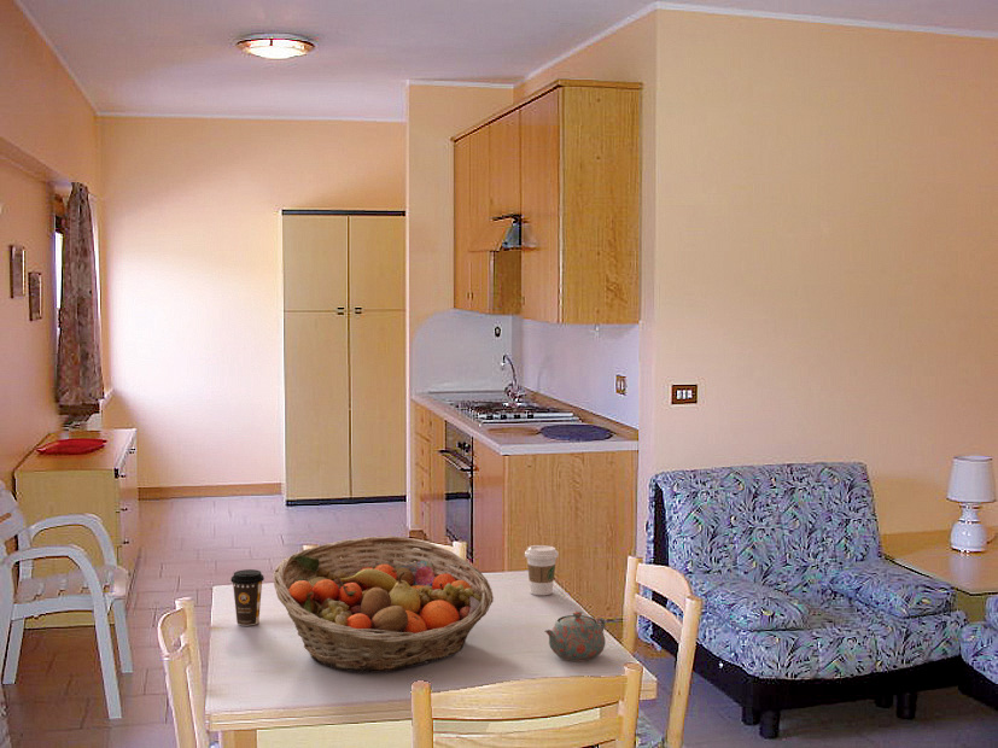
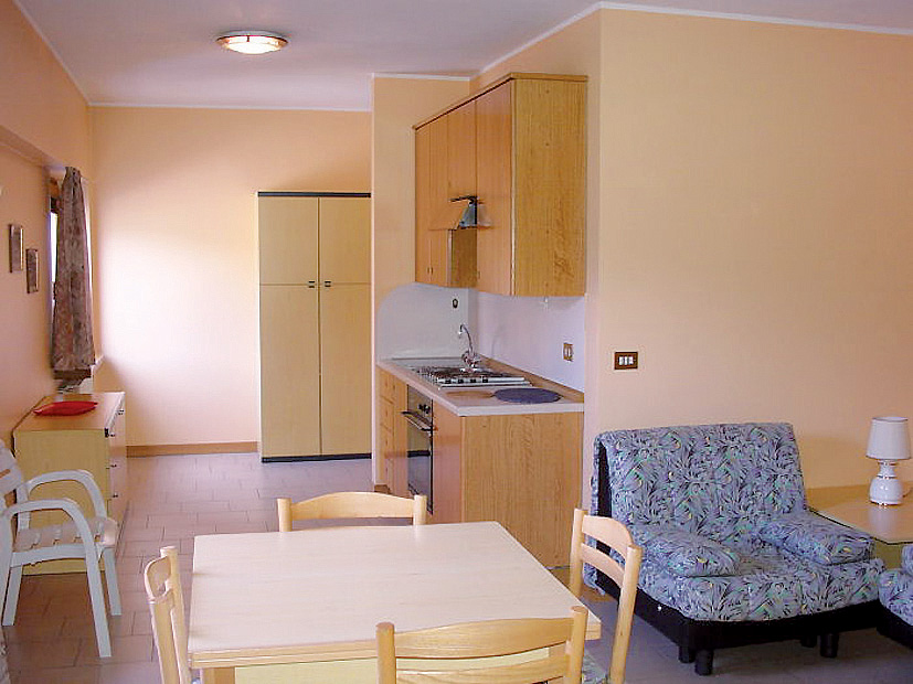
- coffee cup (541, 569)
- fruit basket (384, 601)
- coffee cup (247, 597)
- teapot (574, 633)
